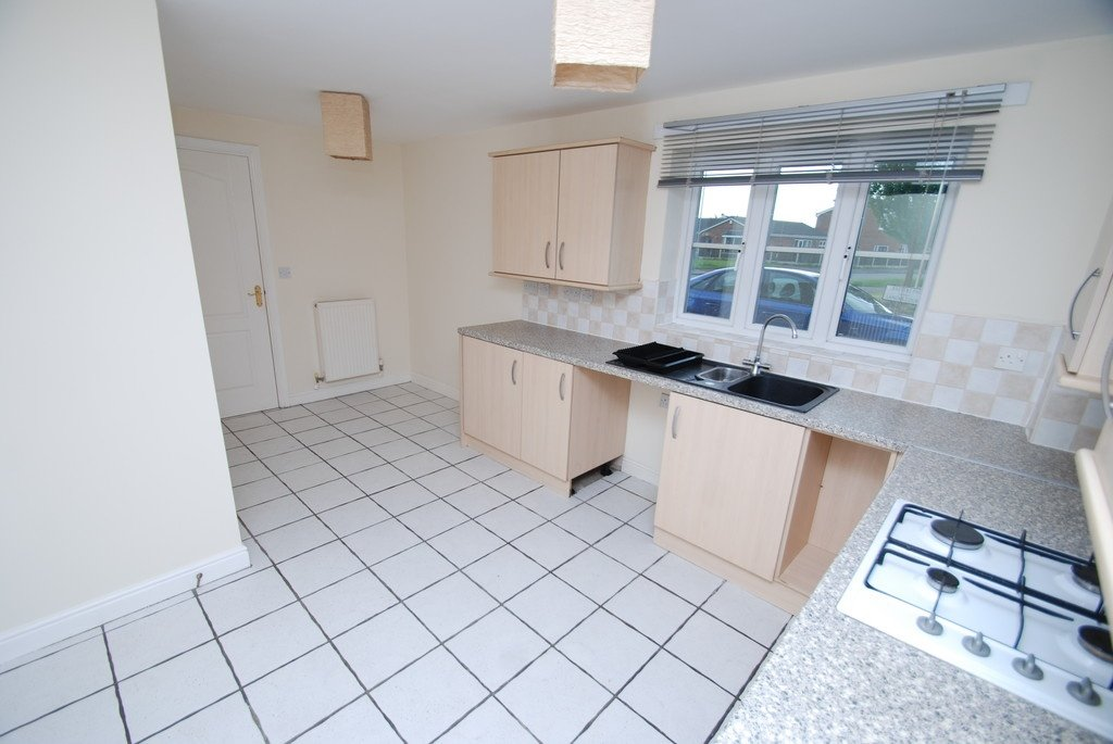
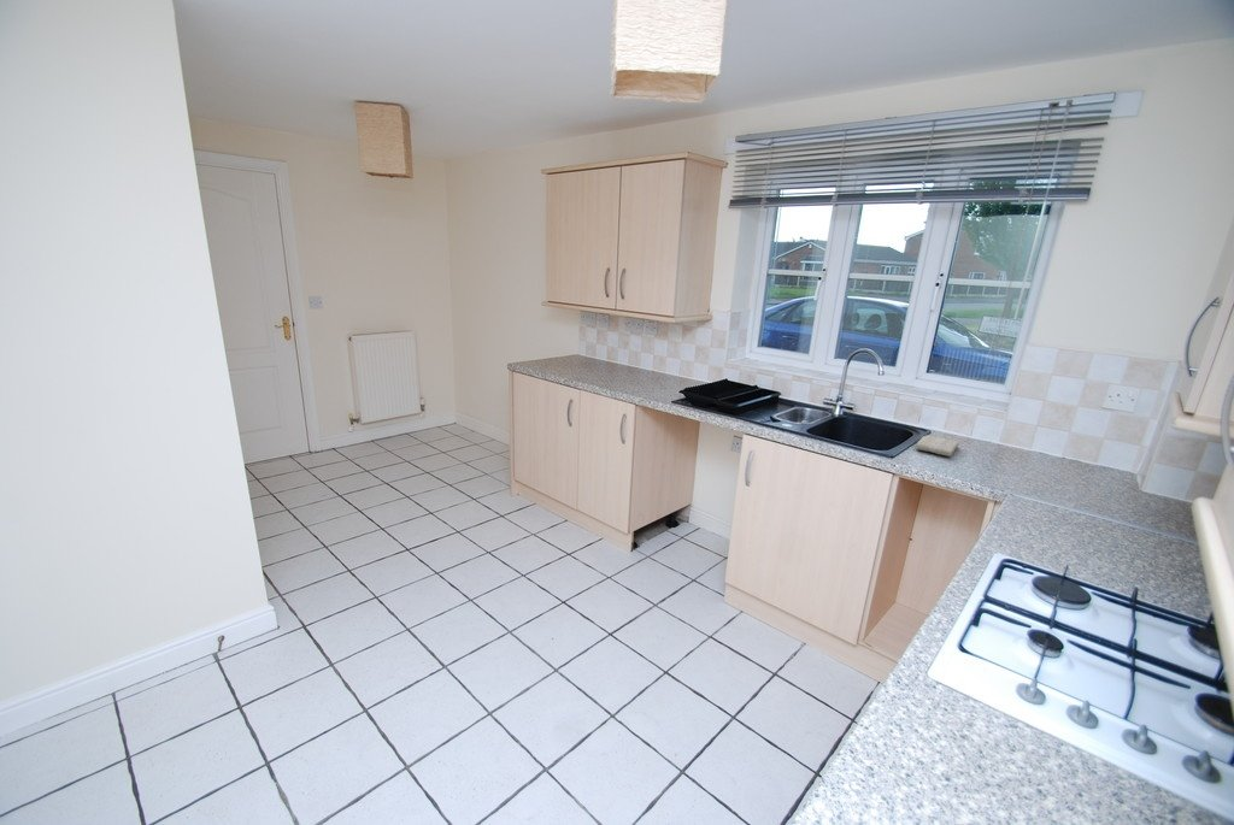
+ washcloth (938, 444)
